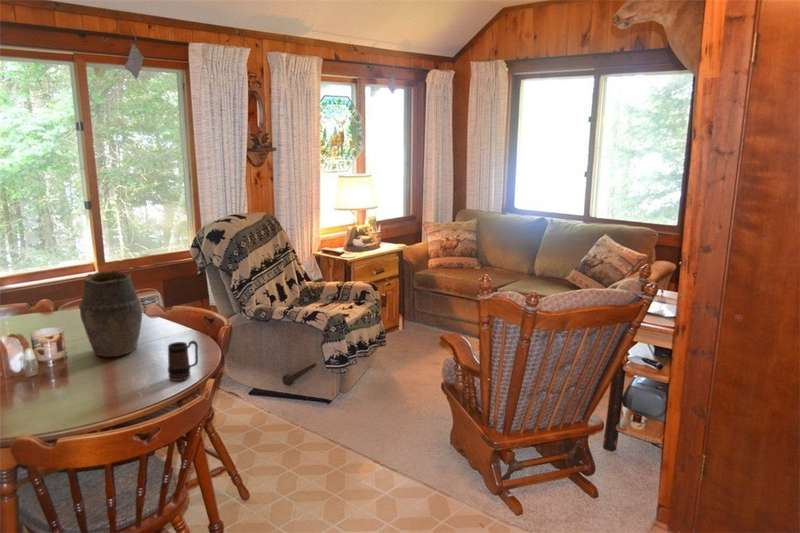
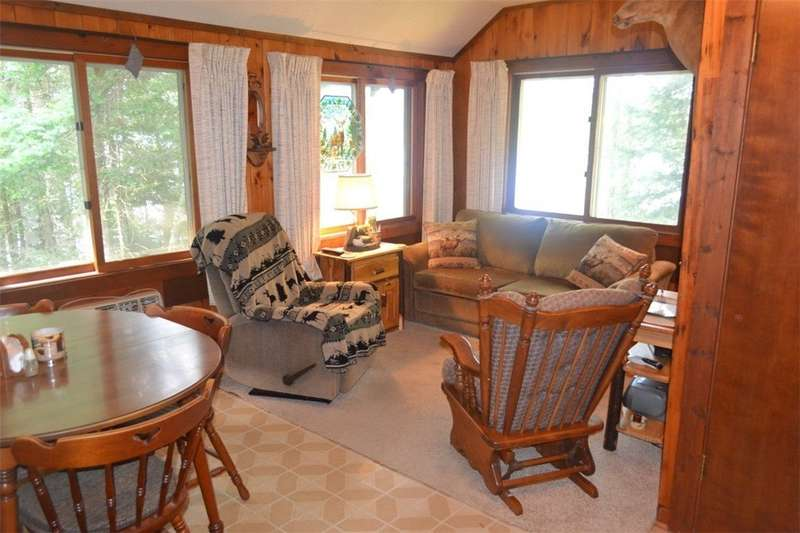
- mug (183, 359)
- vase (111, 313)
